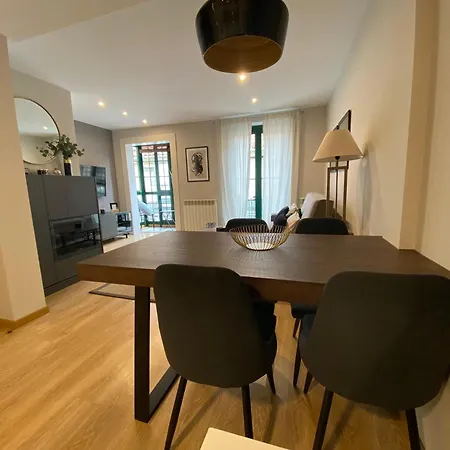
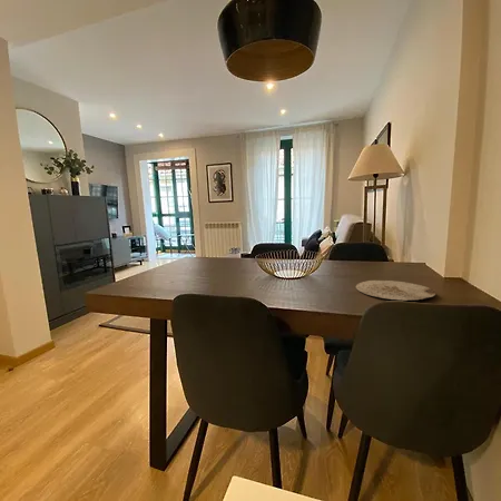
+ plate (393, 287)
